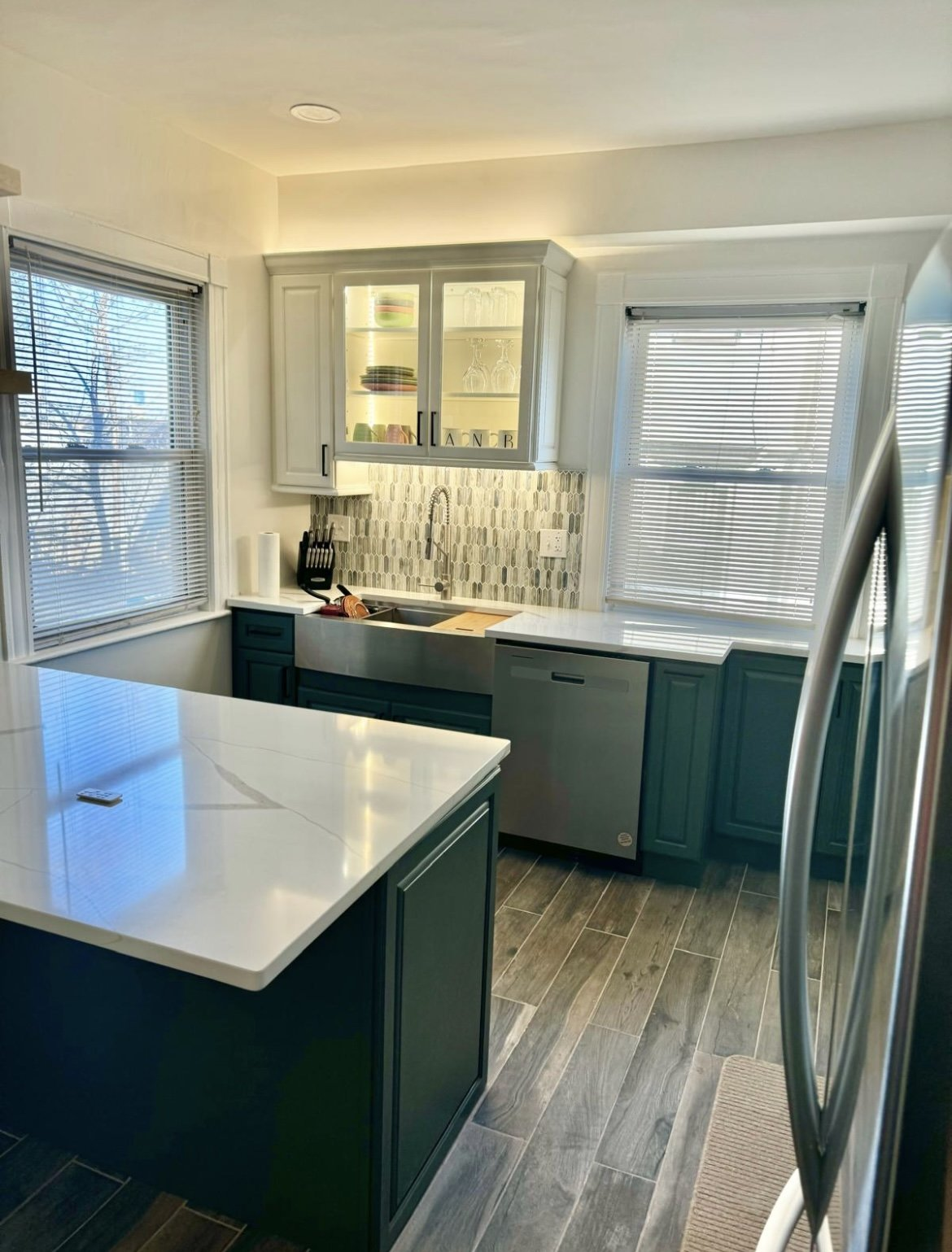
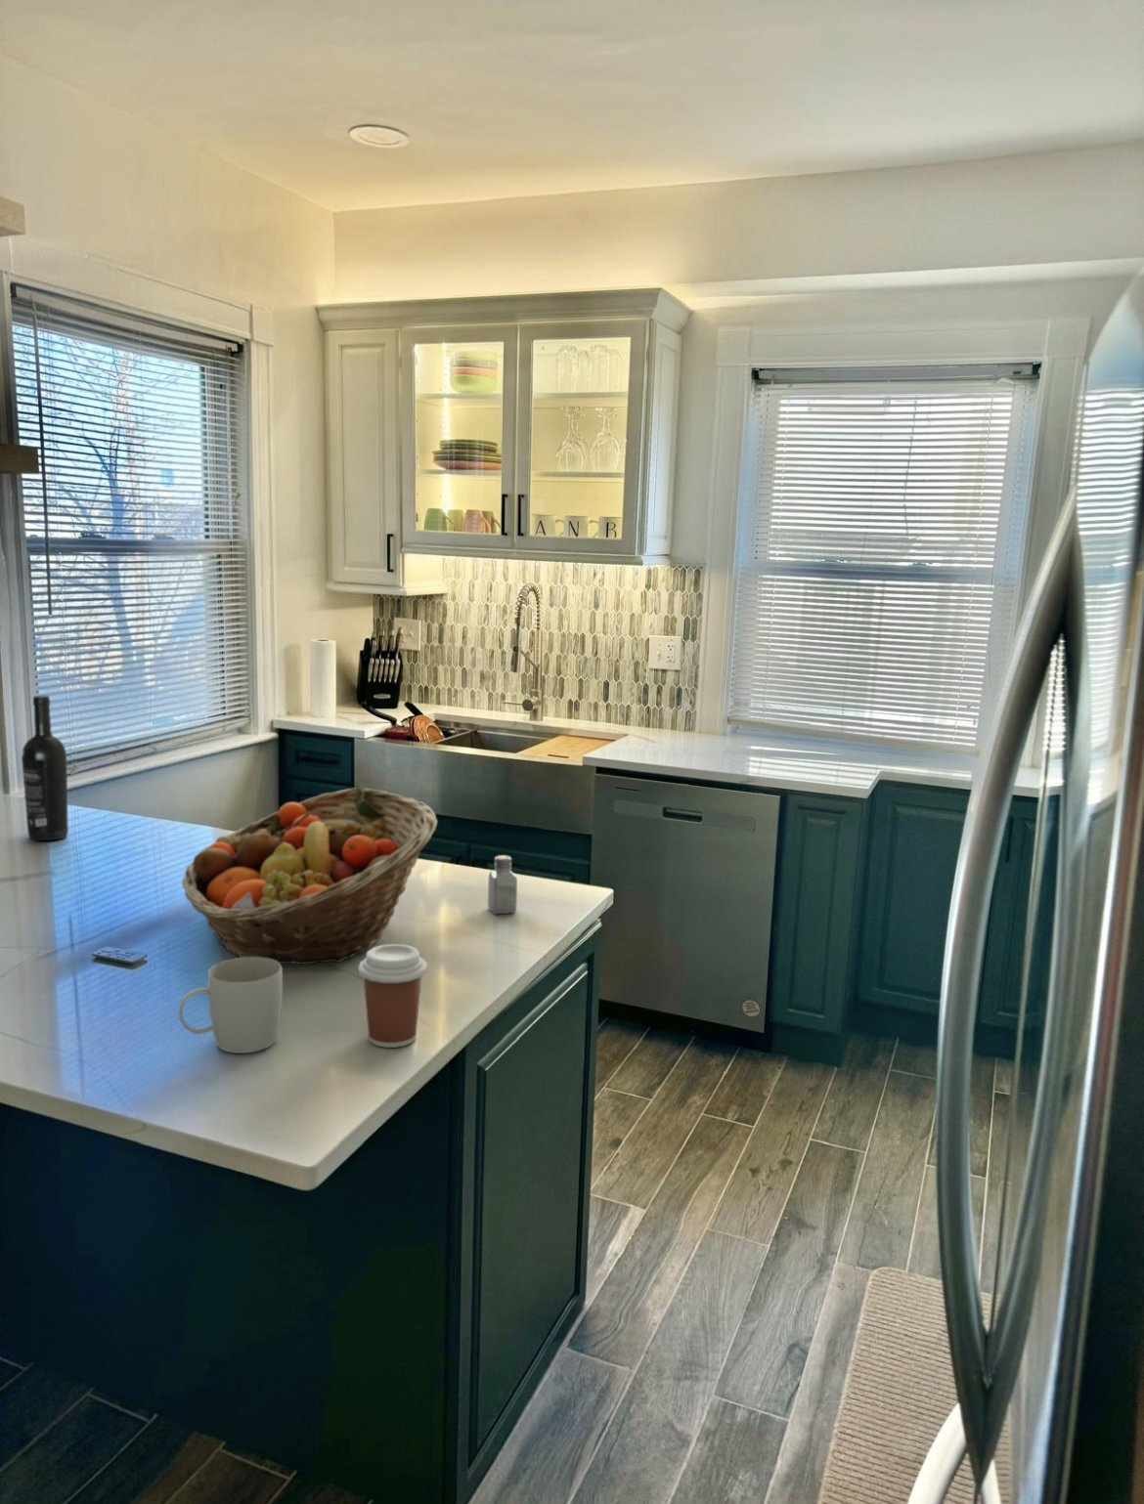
+ coffee cup (392, 995)
+ wine bottle (44, 768)
+ mug (231, 1008)
+ saltshaker (502, 883)
+ fruit basket (310, 869)
